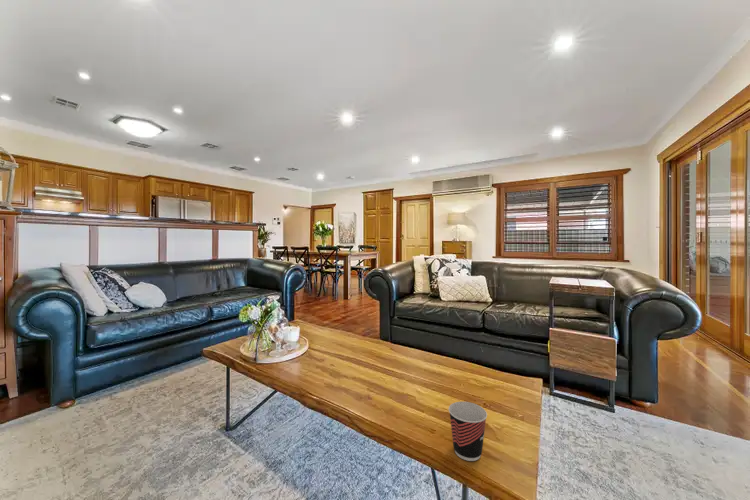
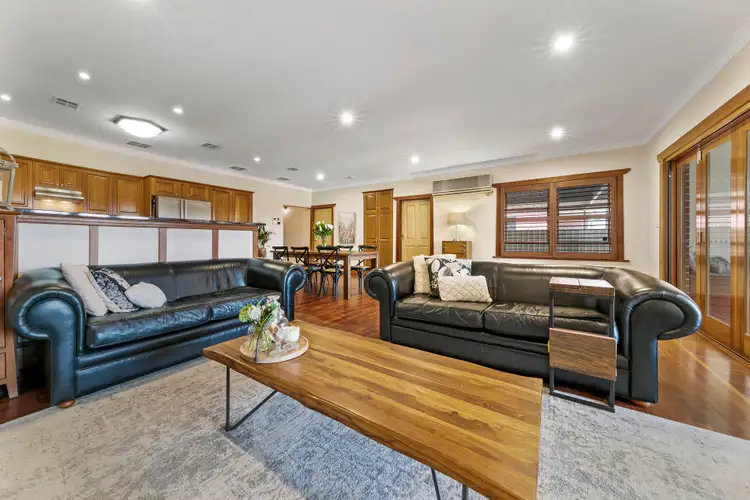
- cup (467, 431)
